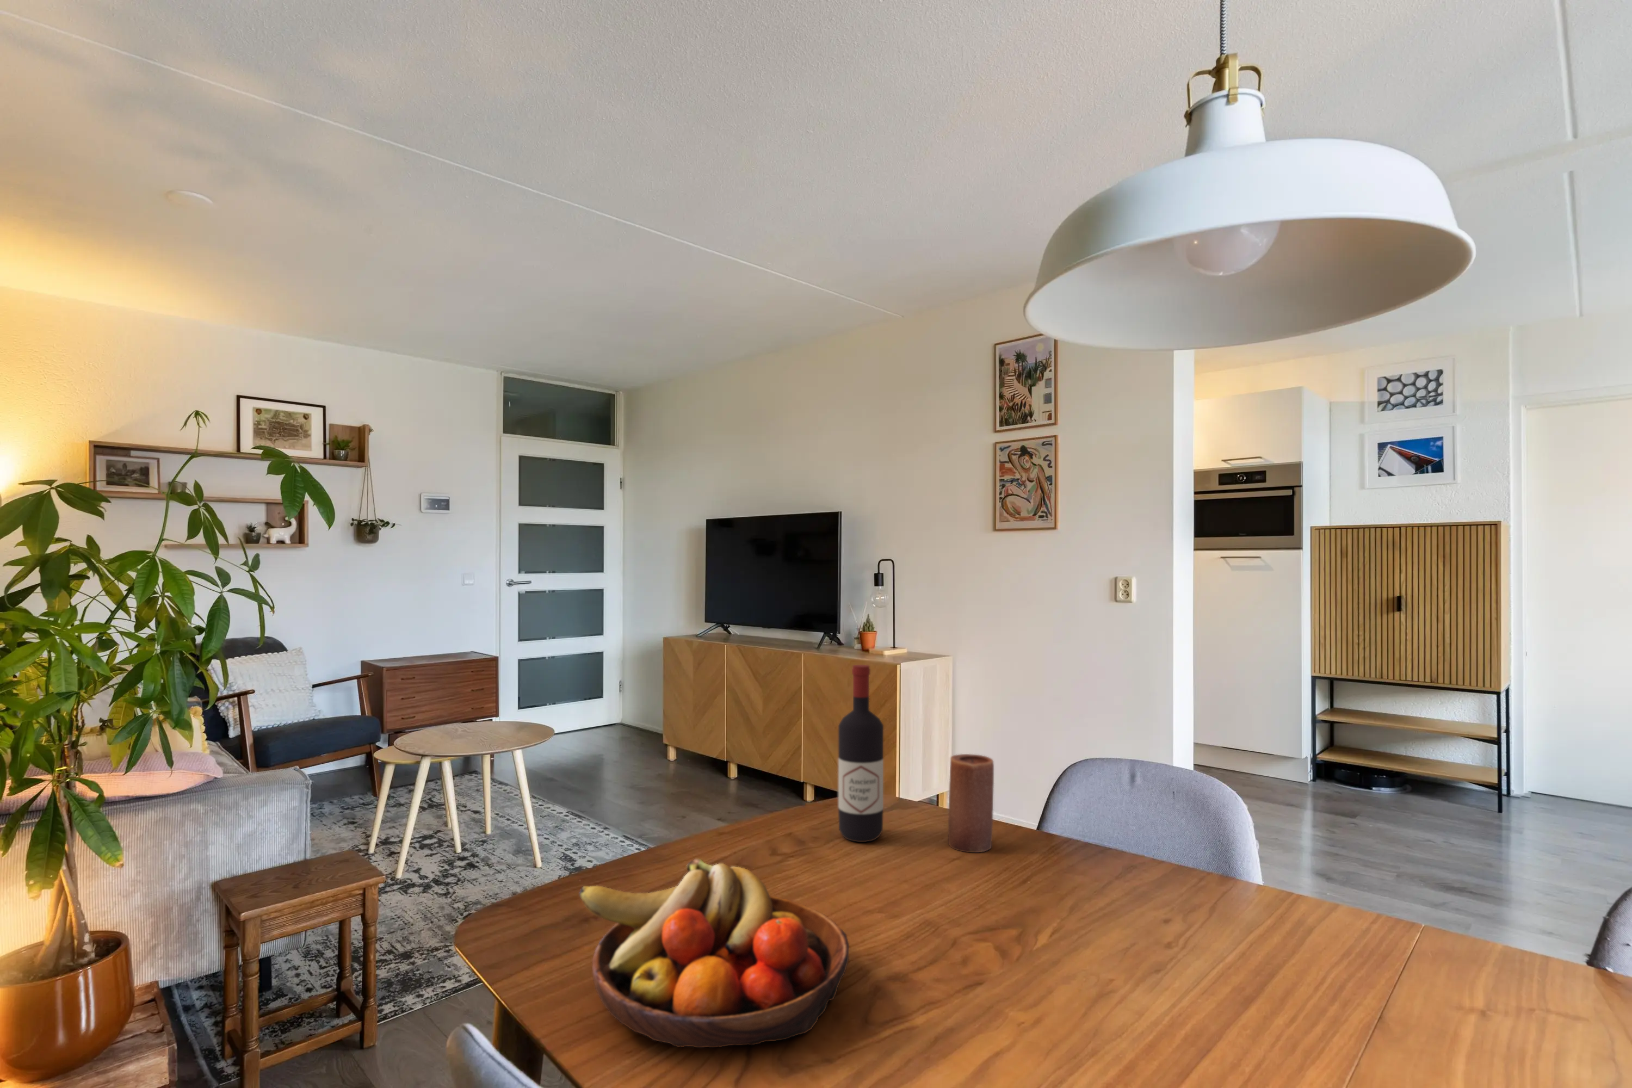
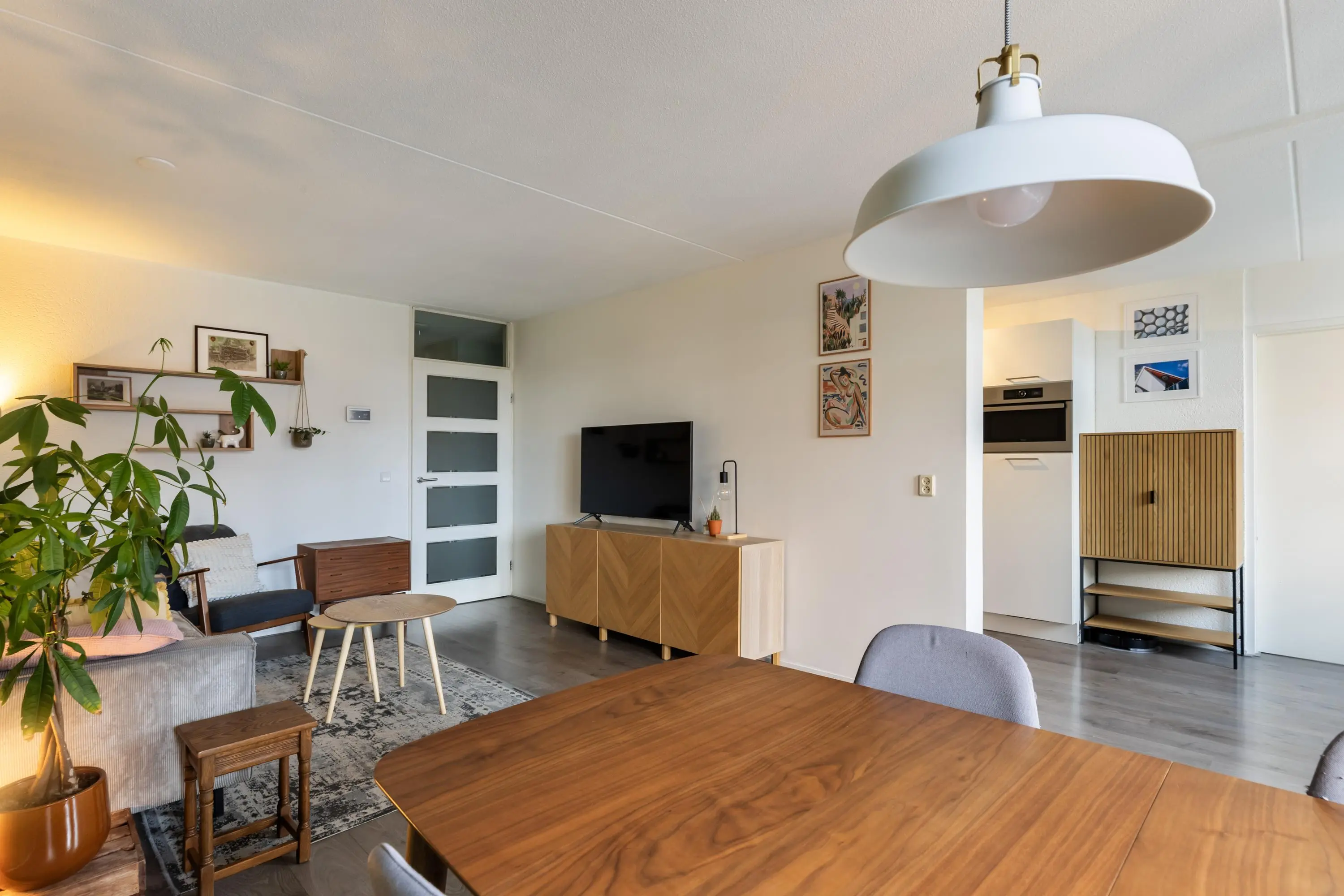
- candle (970, 801)
- wine bottle (861, 750)
- fruit bowl (720, 936)
